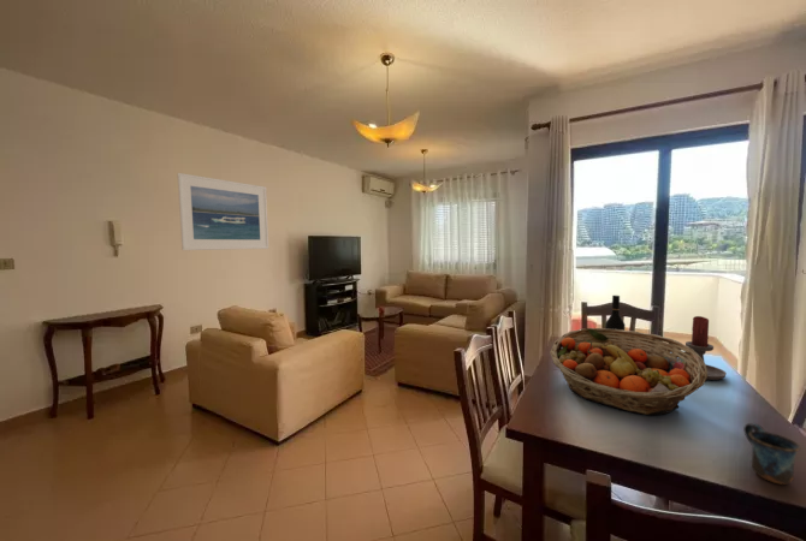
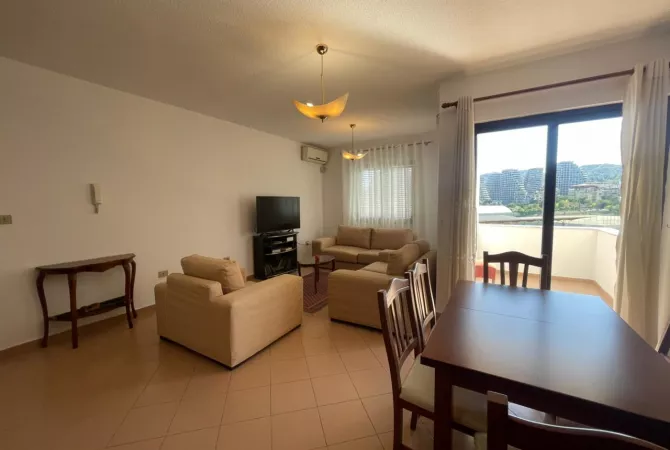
- fruit basket (620, 365)
- candle holder (691, 344)
- mug (770, 453)
- wine bottle (615, 325)
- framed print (227, 215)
